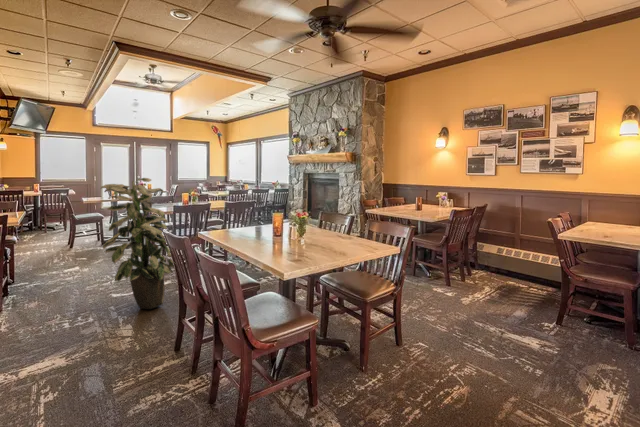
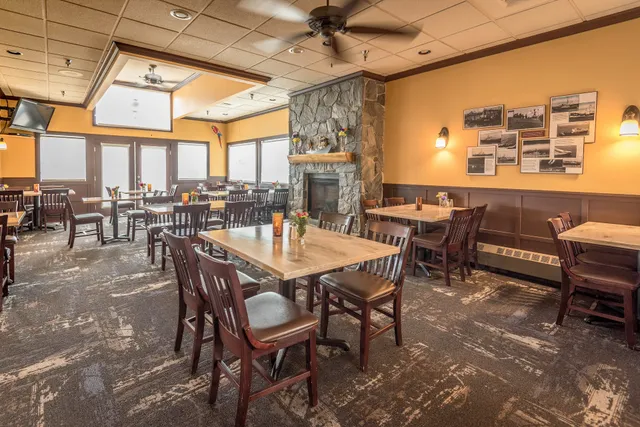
- indoor plant (141, 243)
